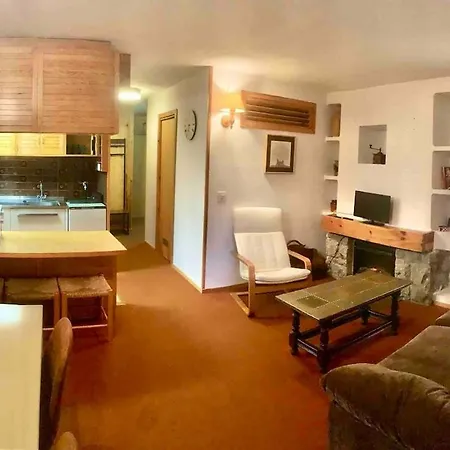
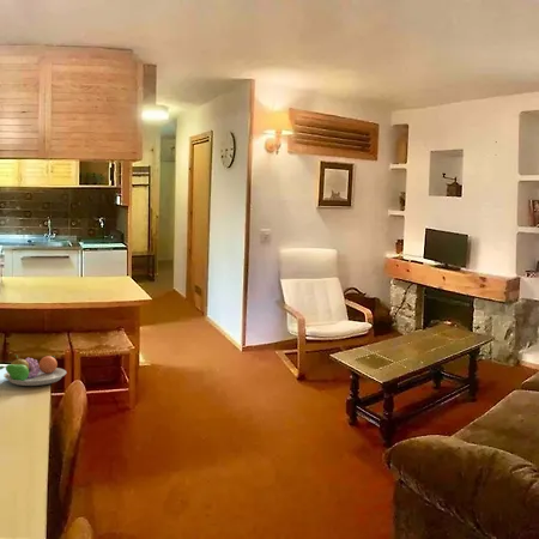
+ fruit bowl (32, 368)
